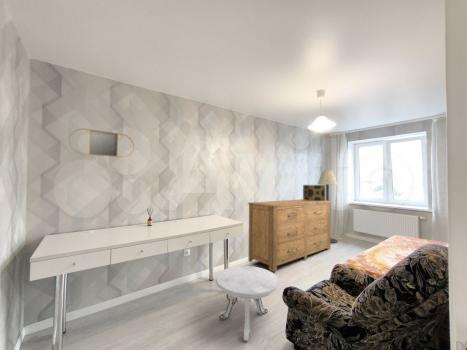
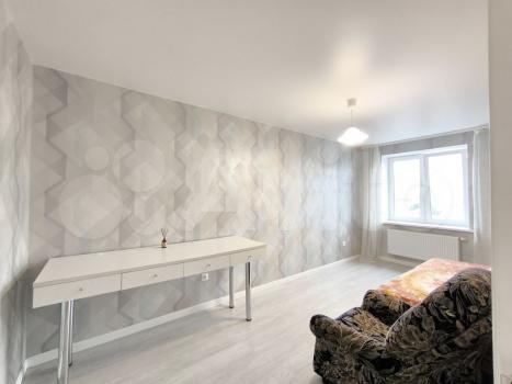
- home mirror (104, 143)
- decorative cube (313, 192)
- dresser (293, 228)
- side table (246, 299)
- floor lamp (327, 200)
